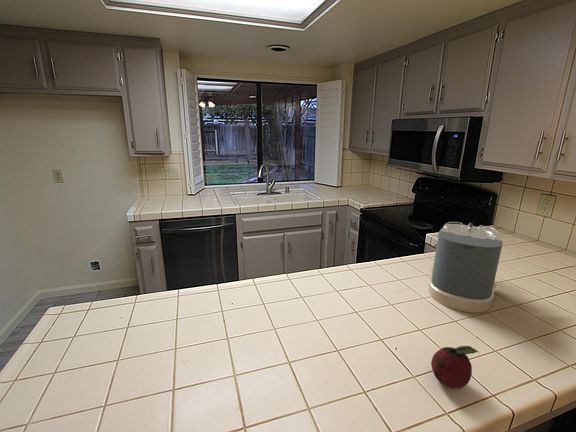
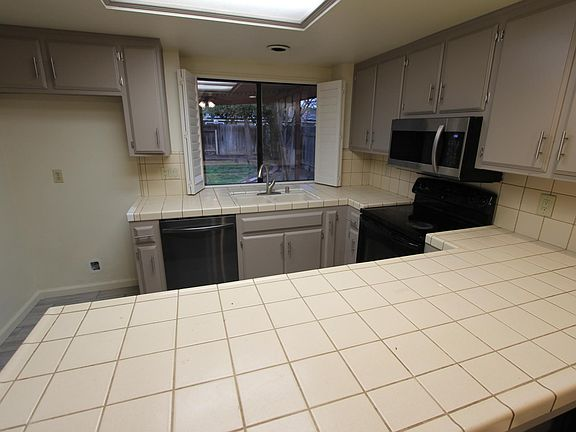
- coffee maker (465, 258)
- fruit (453, 364)
